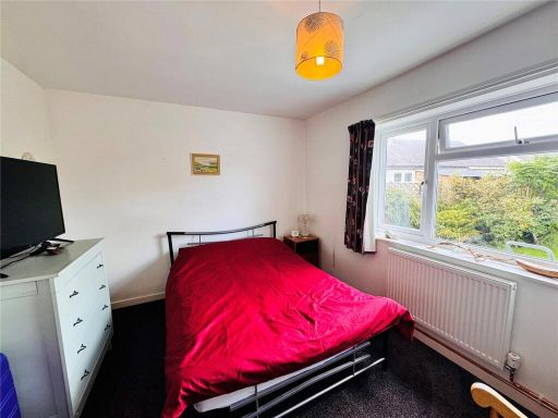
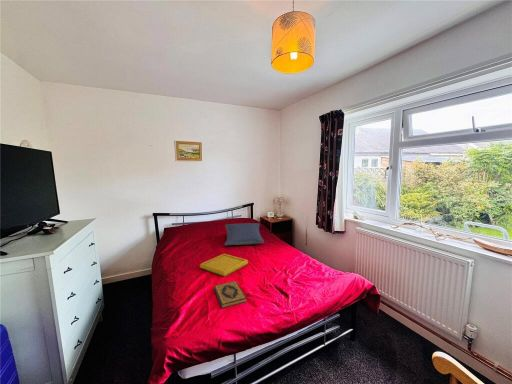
+ serving tray (224, 264)
+ pillow (243, 233)
+ hardback book (229, 293)
